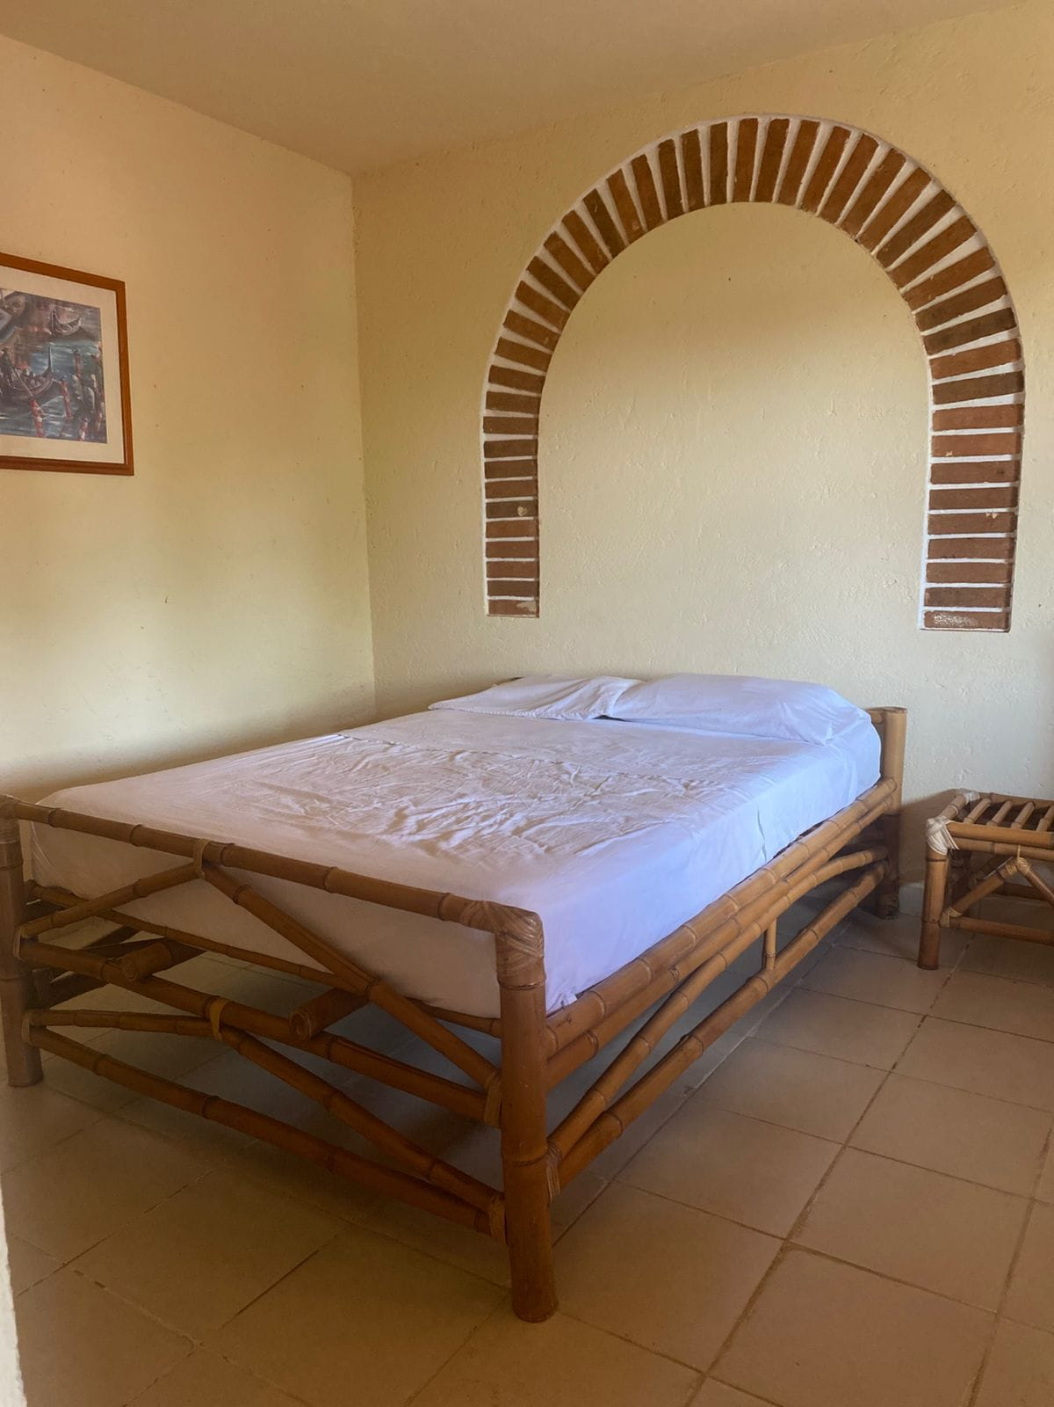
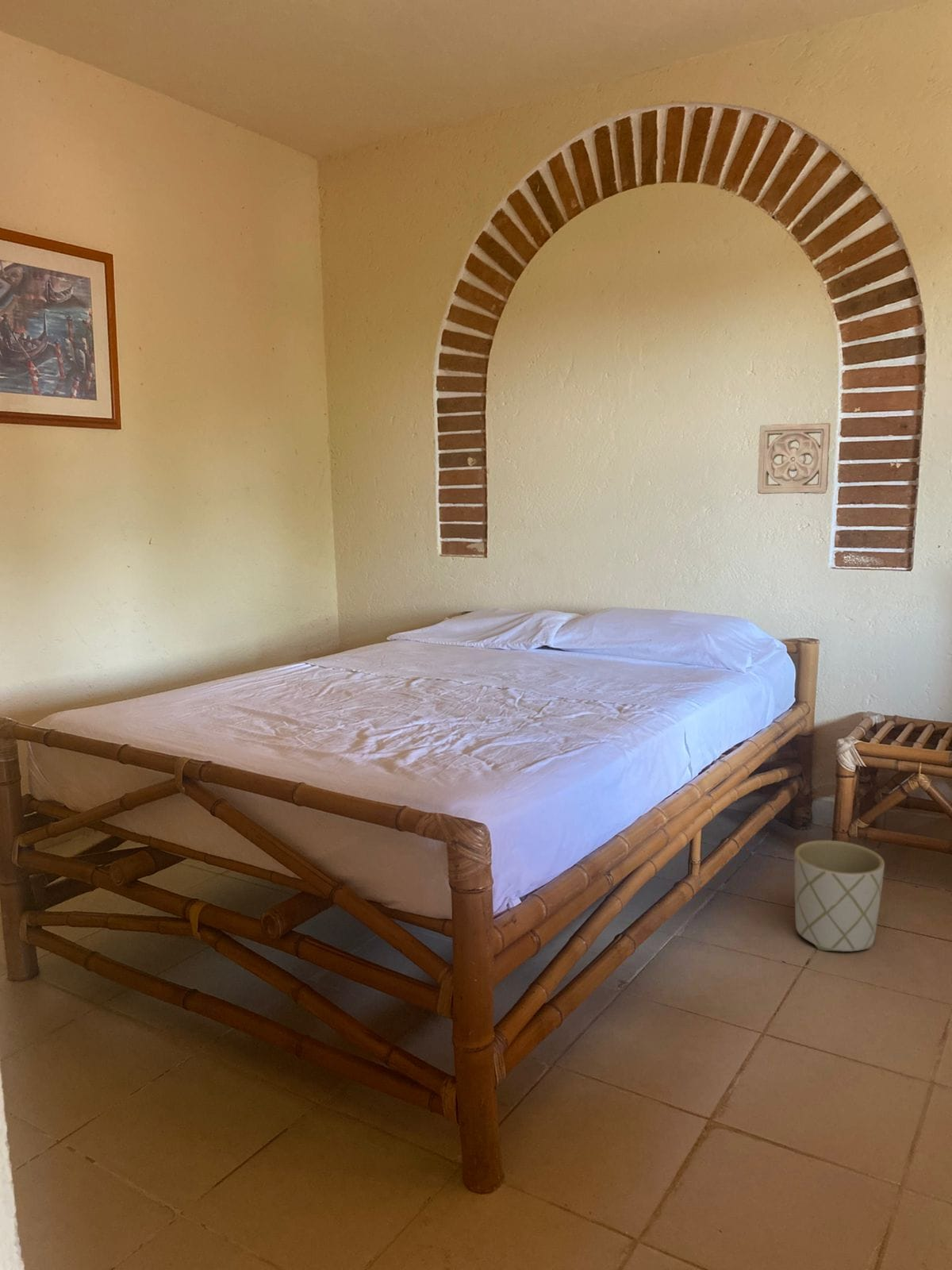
+ planter (836, 896)
+ wall ornament (792, 460)
